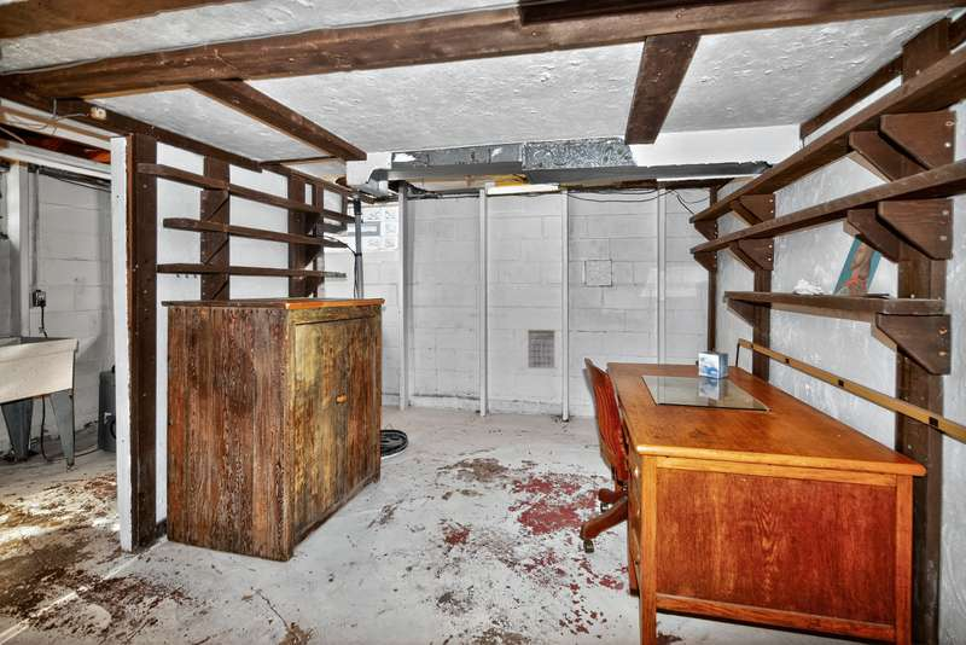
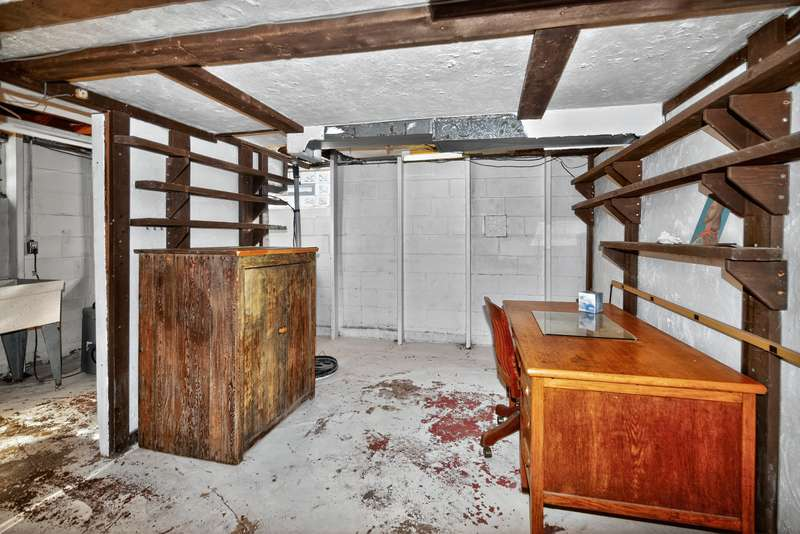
- calendar (541, 344)
